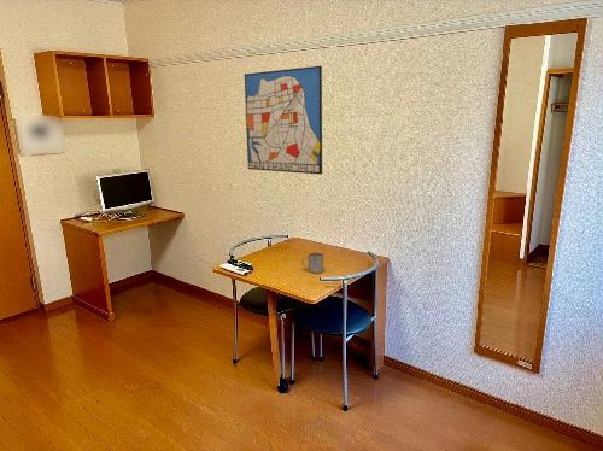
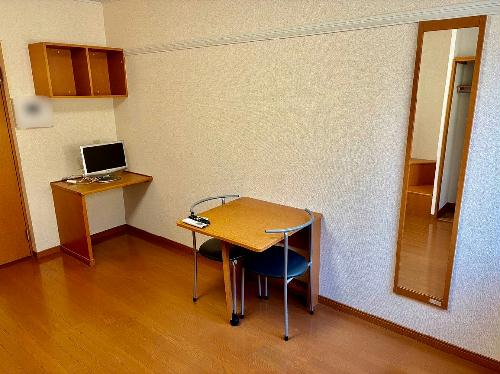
- wall art (281, 122)
- mug (312, 262)
